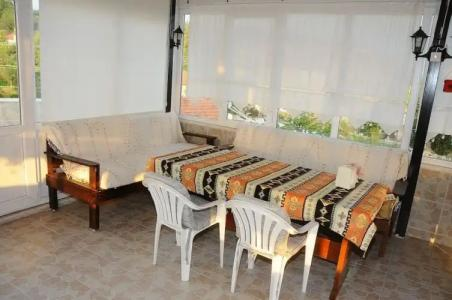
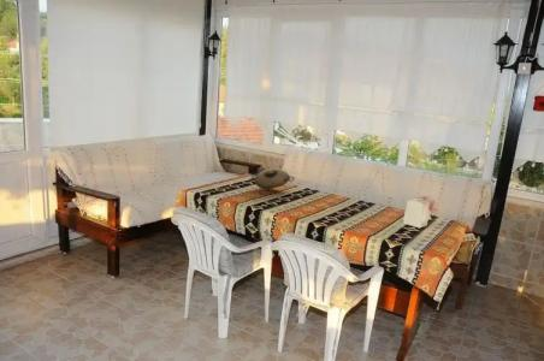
+ teapot (272, 179)
